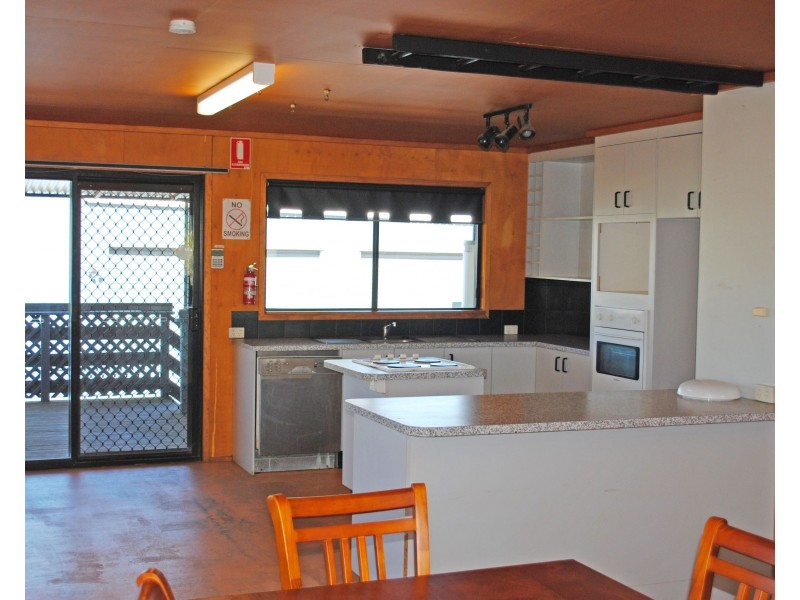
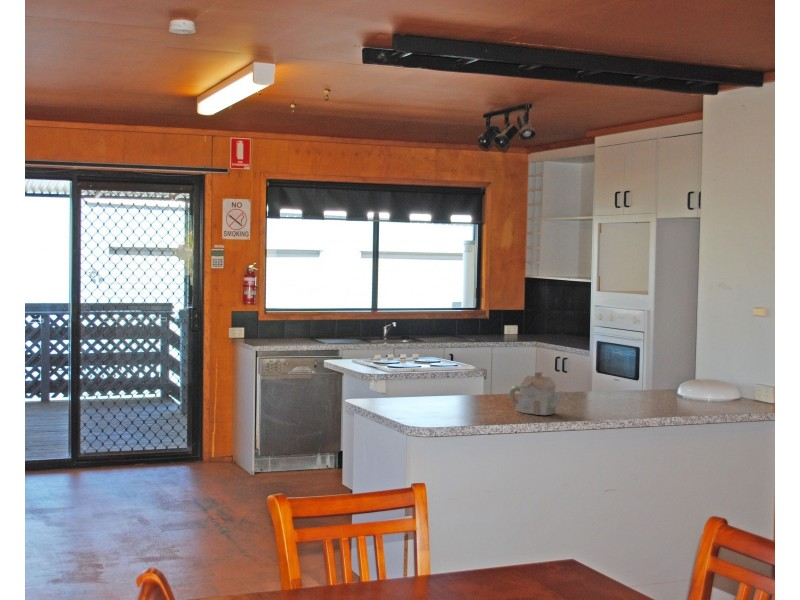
+ teapot (536, 391)
